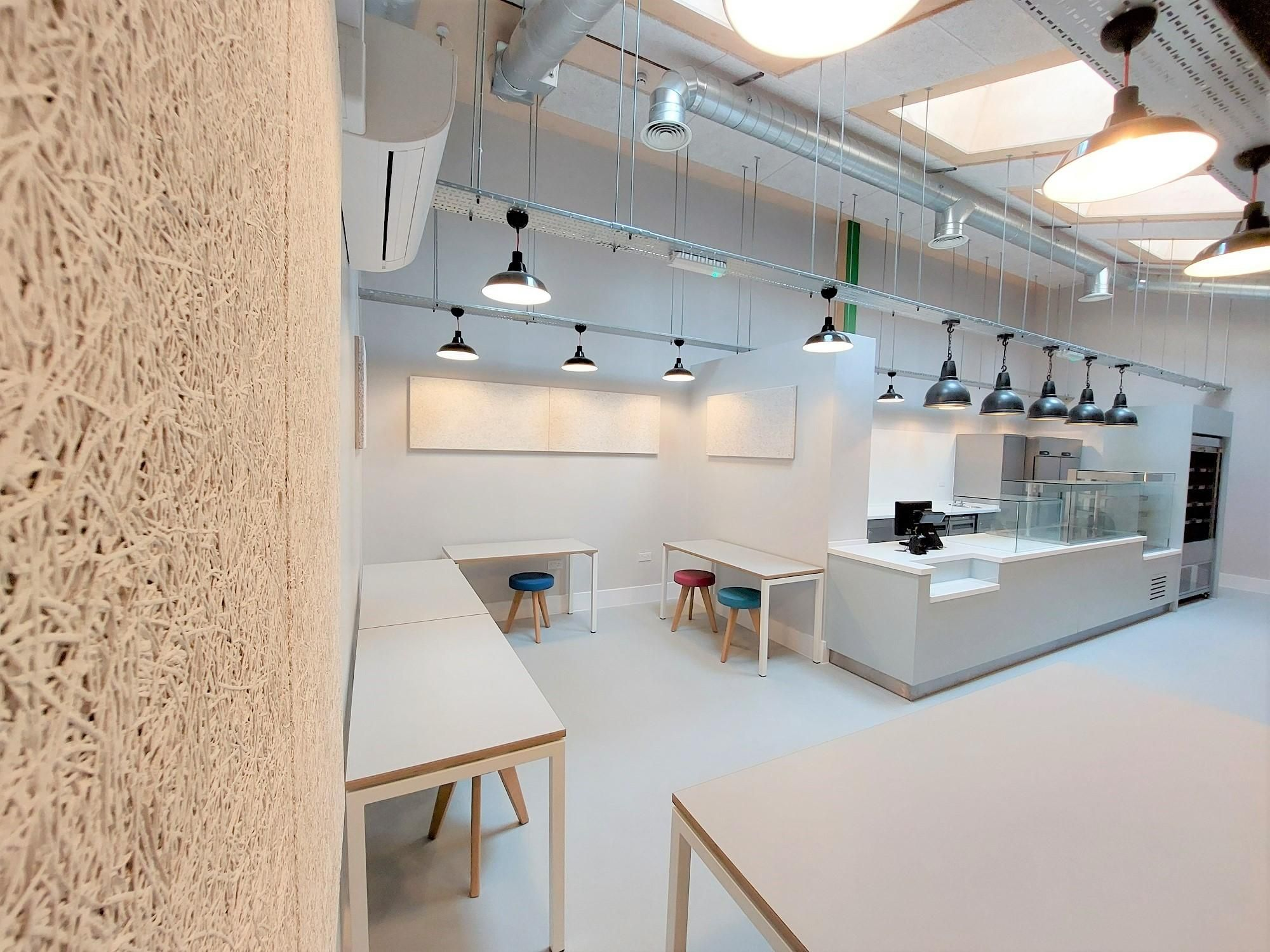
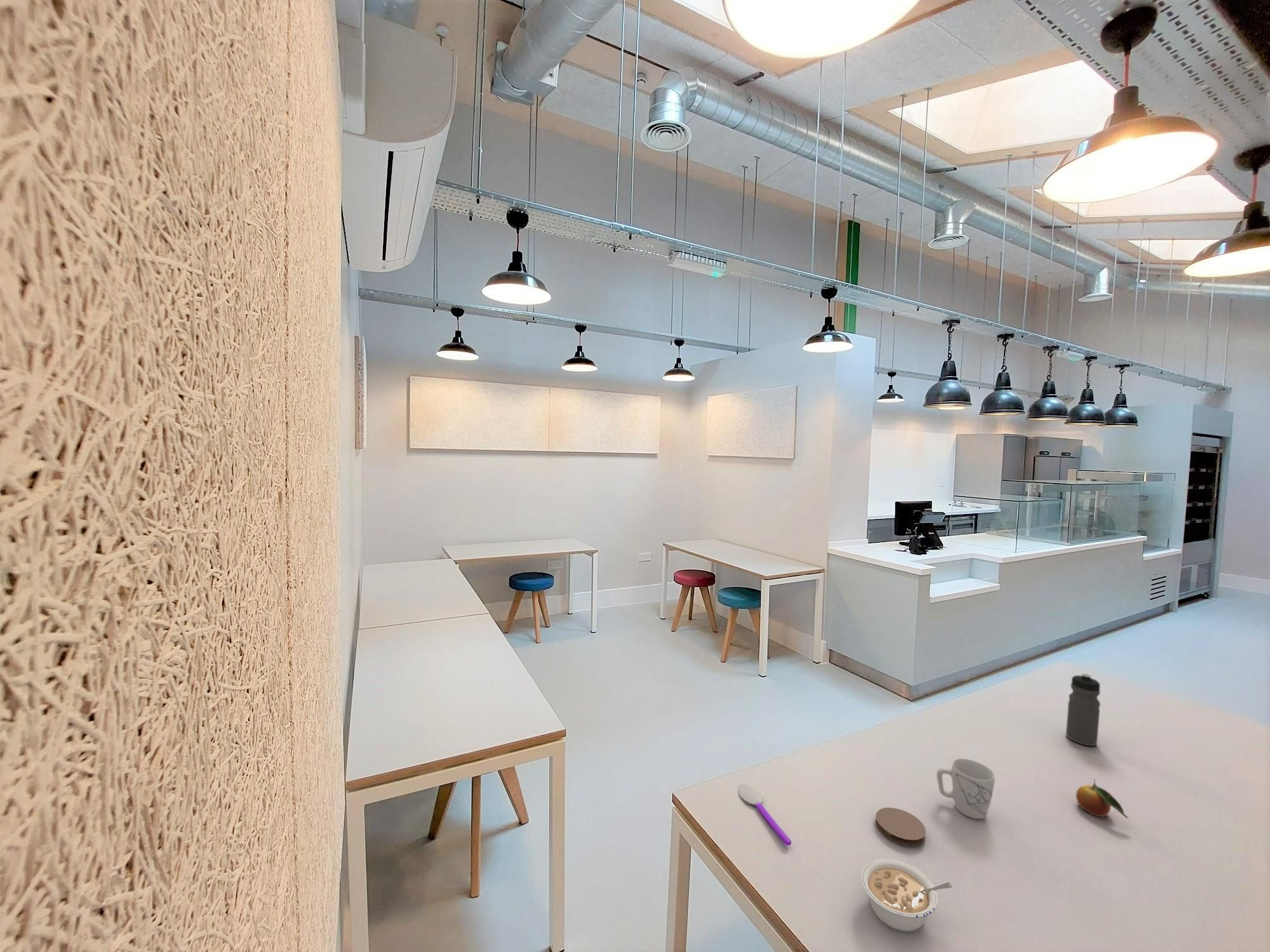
+ water bottle (1083, 707)
+ mug (964, 787)
+ coaster (900, 826)
+ spoon (763, 811)
+ fruit (1102, 801)
+ legume (900, 894)
